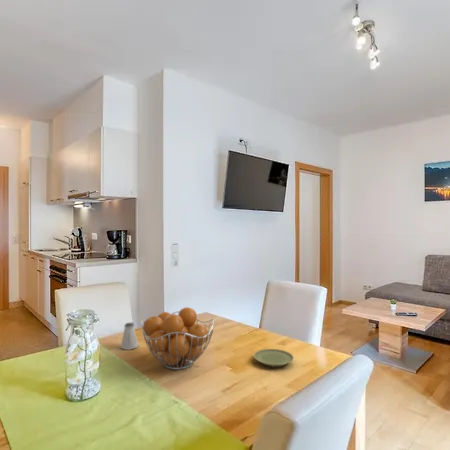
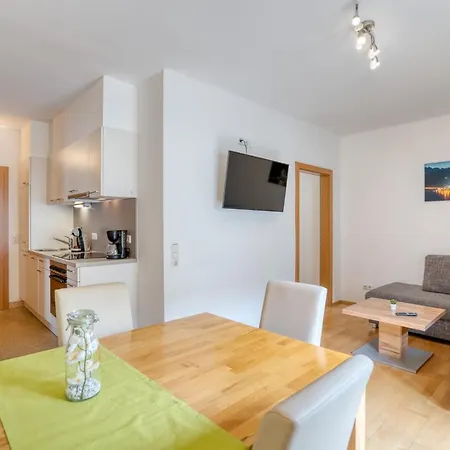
- fruit basket (178, 336)
- saltshaker (129, 335)
- plate (273, 358)
